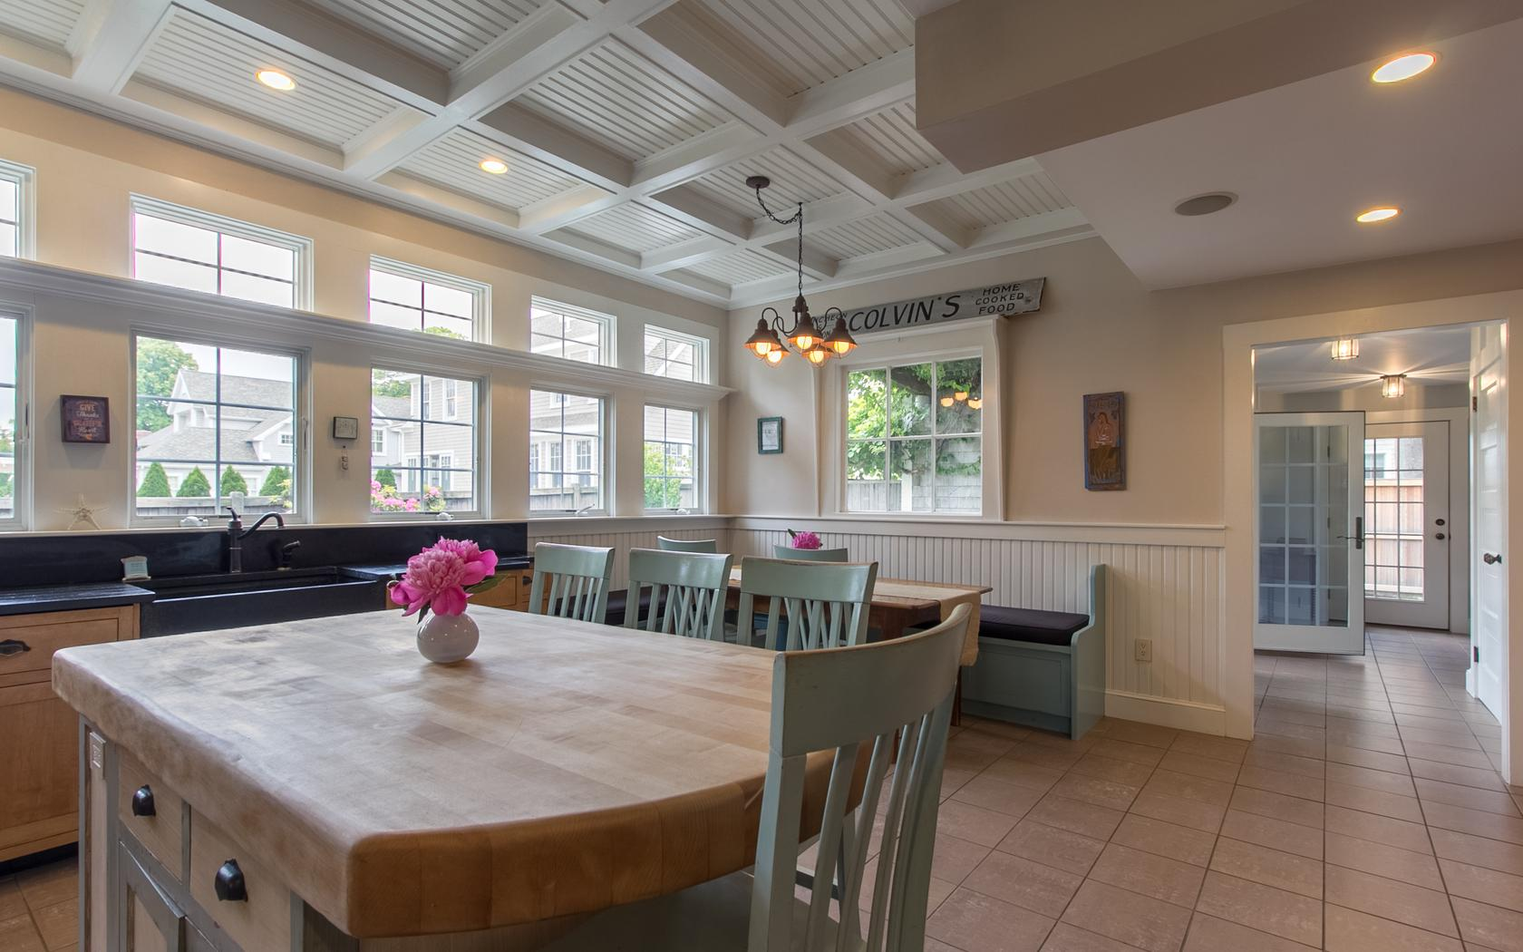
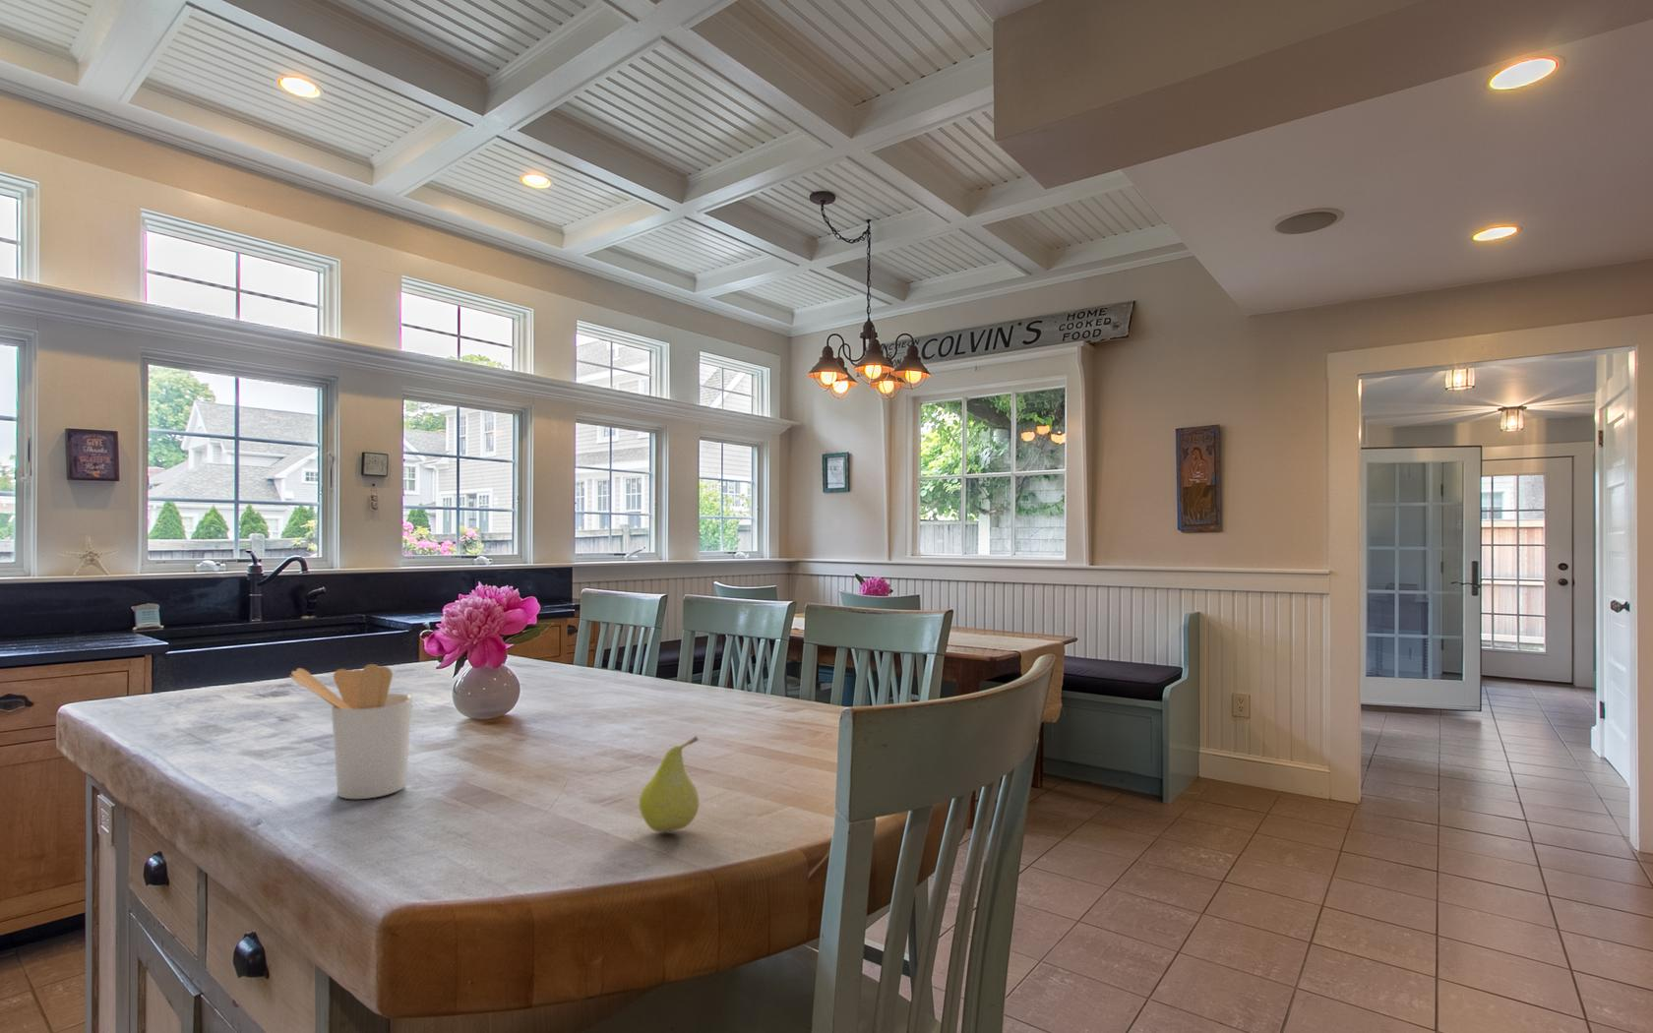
+ utensil holder (350, 726)
+ fruit (672, 781)
